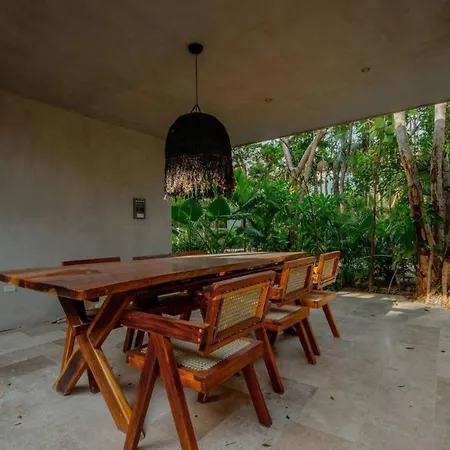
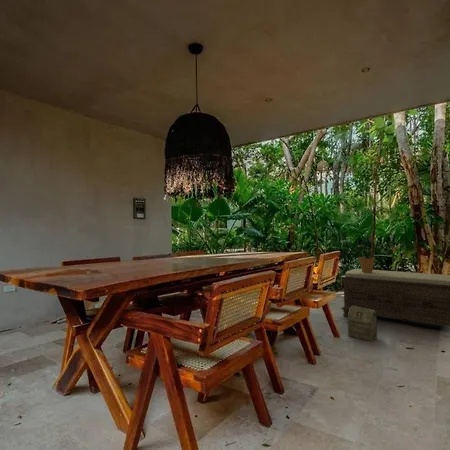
+ potted plant (366, 258)
+ bag (362, 322)
+ bench (402, 297)
